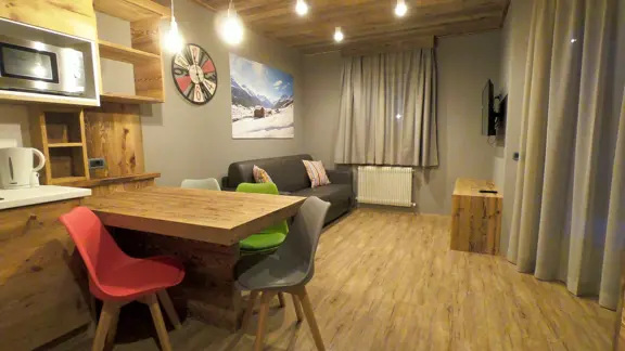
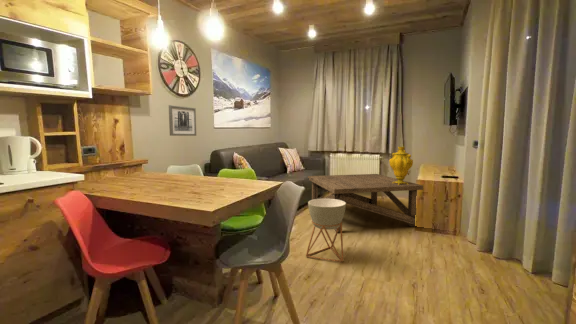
+ wall art (183, 121)
+ decorative urn (400, 165)
+ coffee table (358, 198)
+ planter (326, 229)
